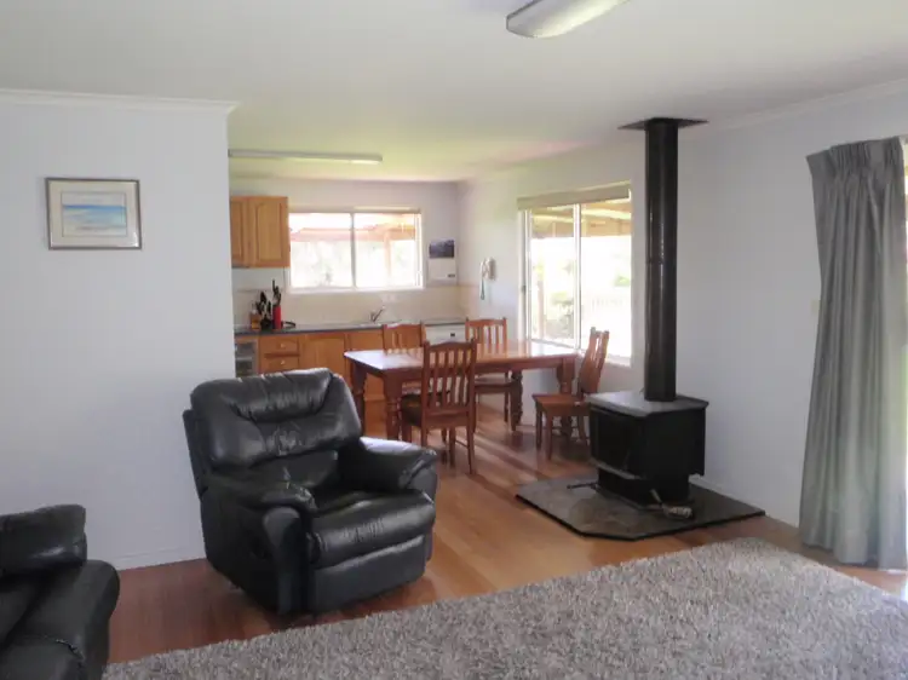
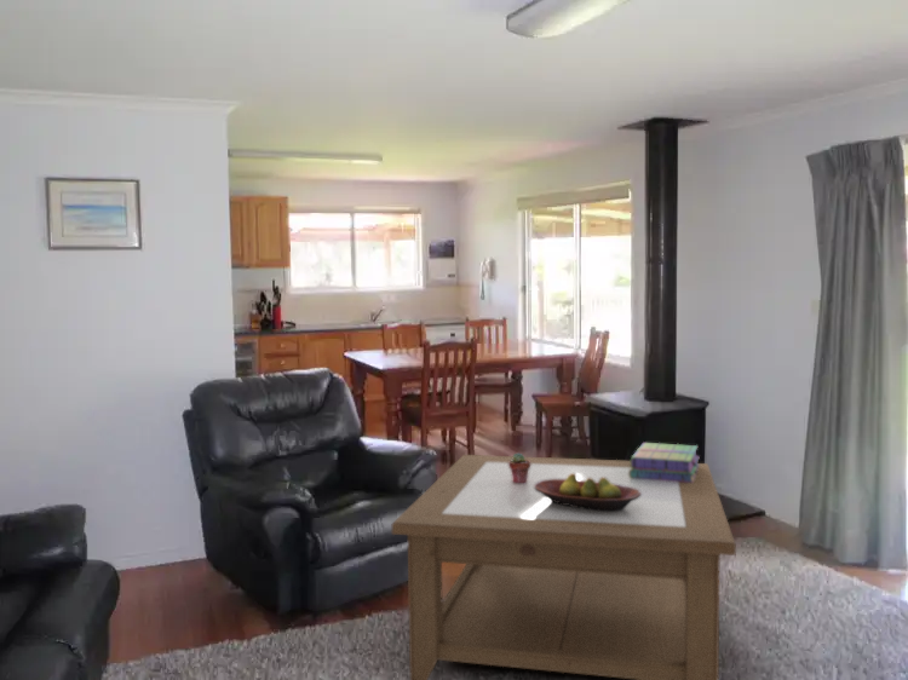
+ potted succulent (519, 466)
+ coffee table (570, 561)
+ stack of books (665, 460)
+ fruit bowl (586, 489)
